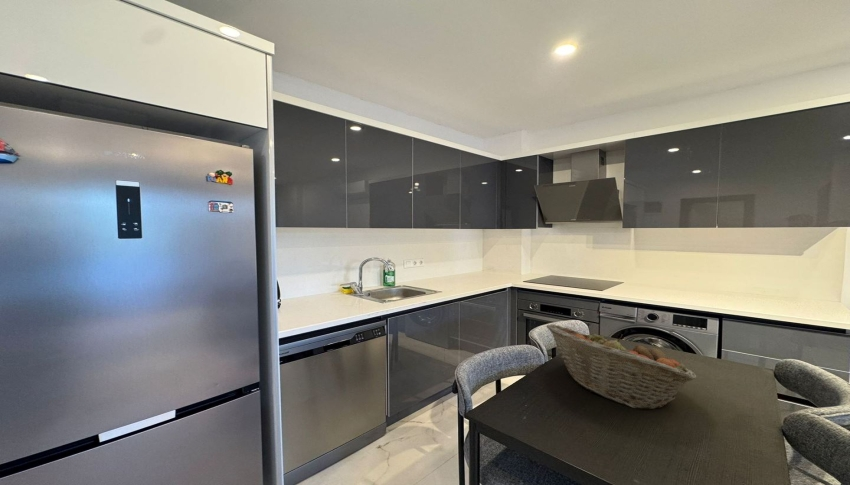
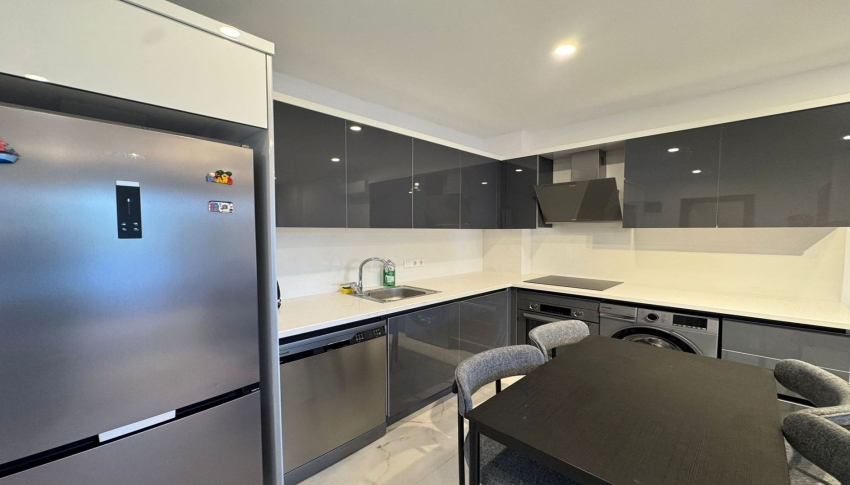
- fruit basket (611, 357)
